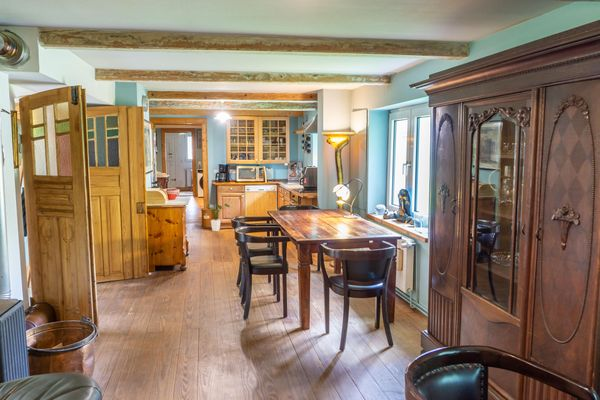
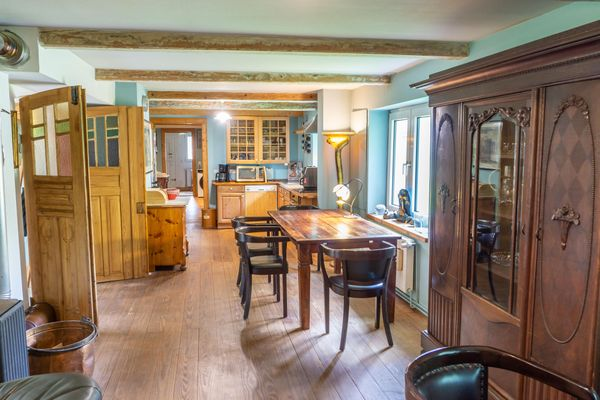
- house plant (216, 217)
